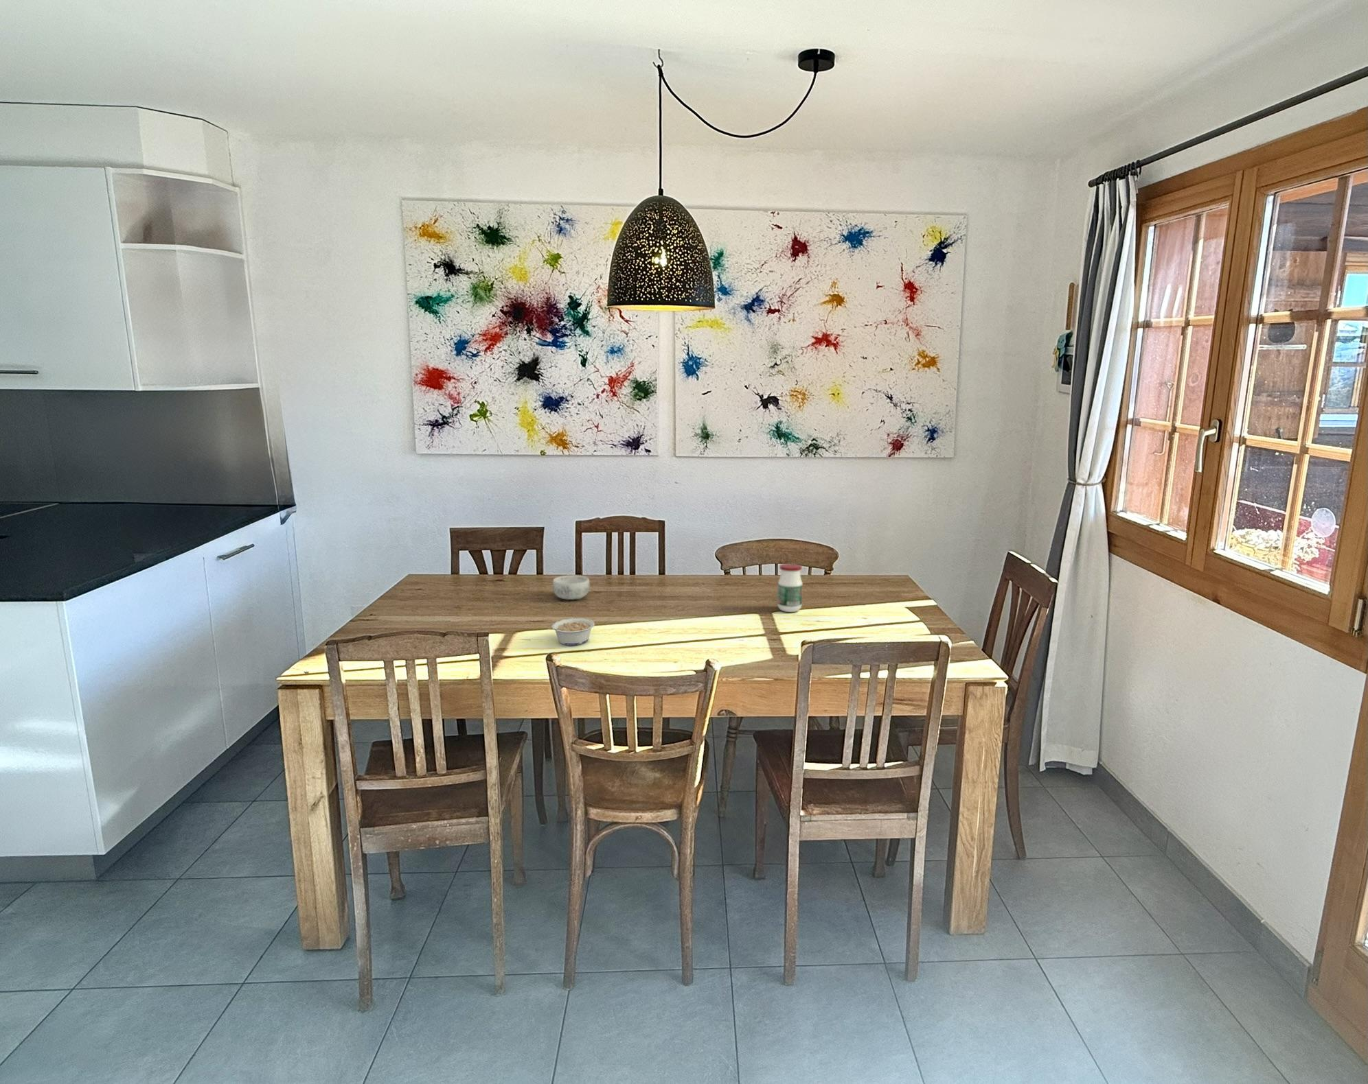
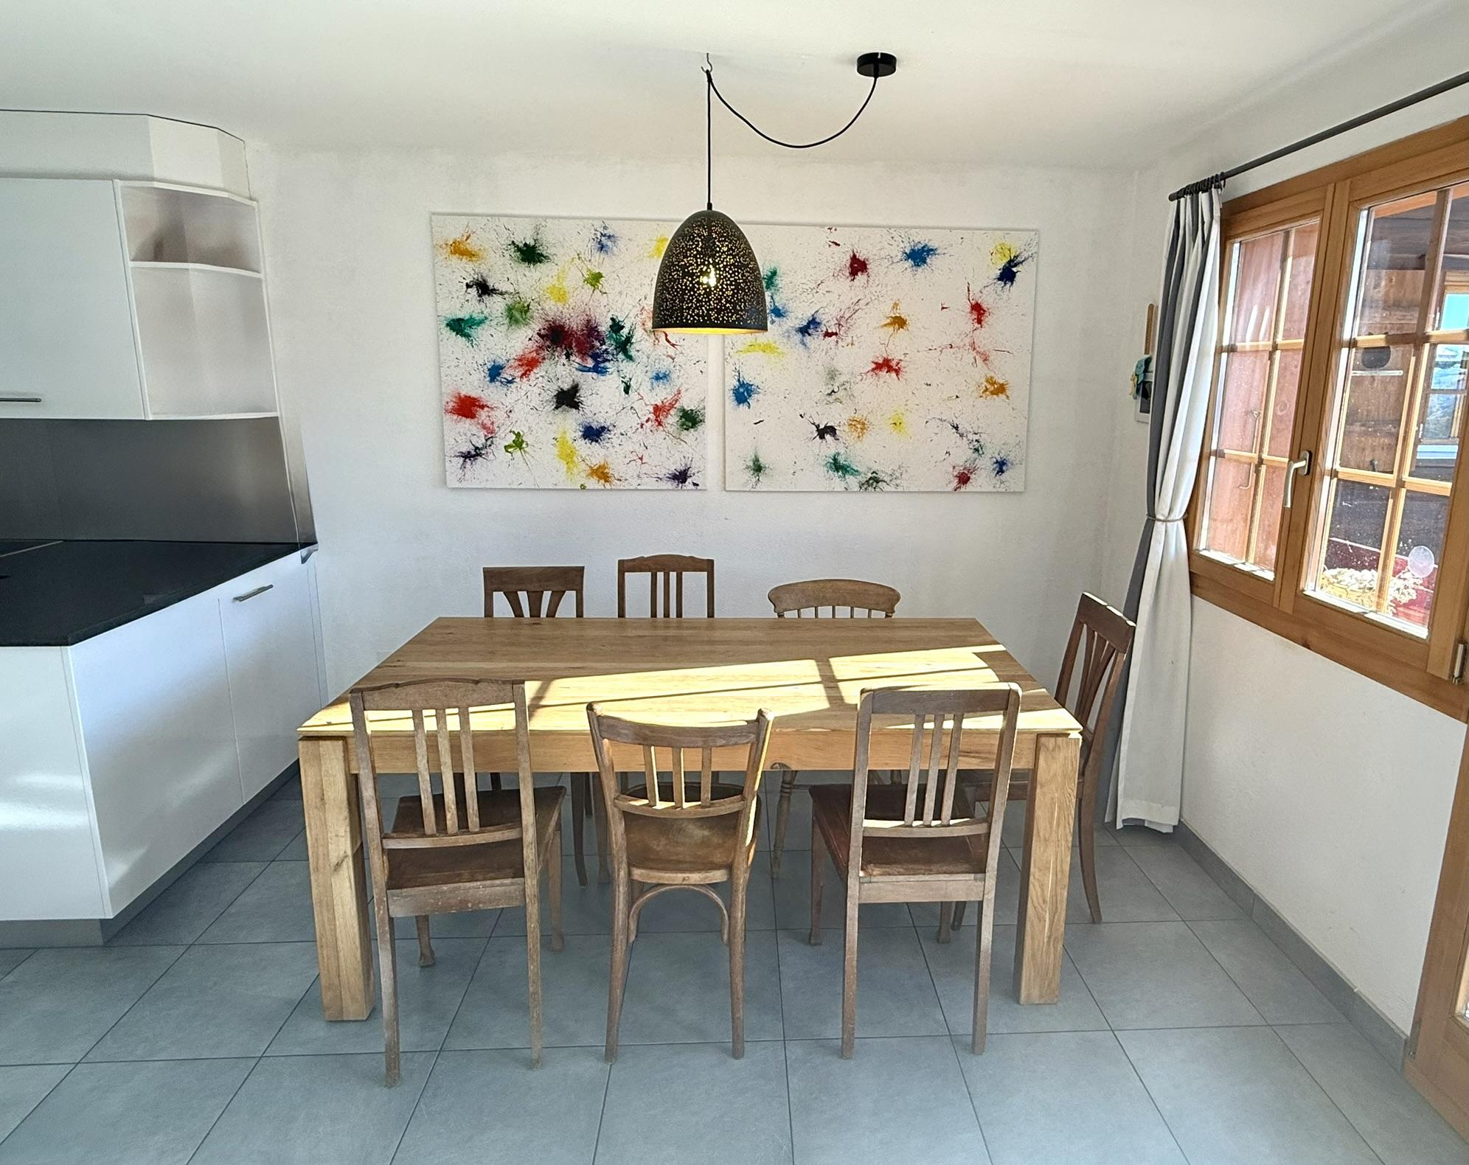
- decorative bowl (570, 587)
- legume (573, 631)
- jar (789, 587)
